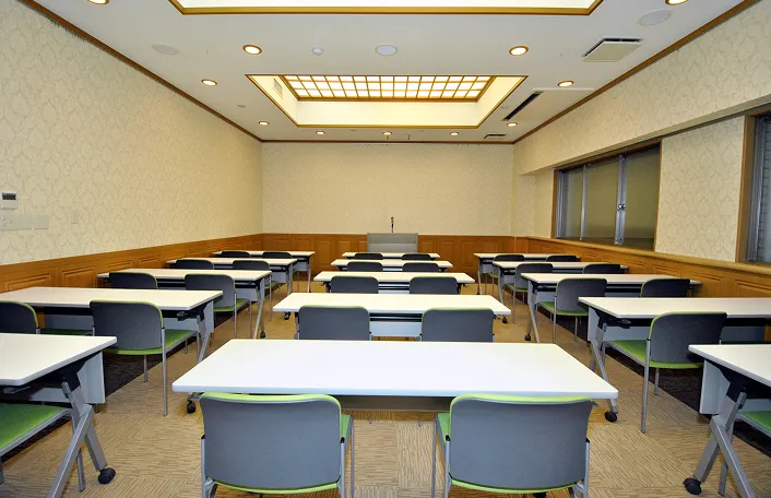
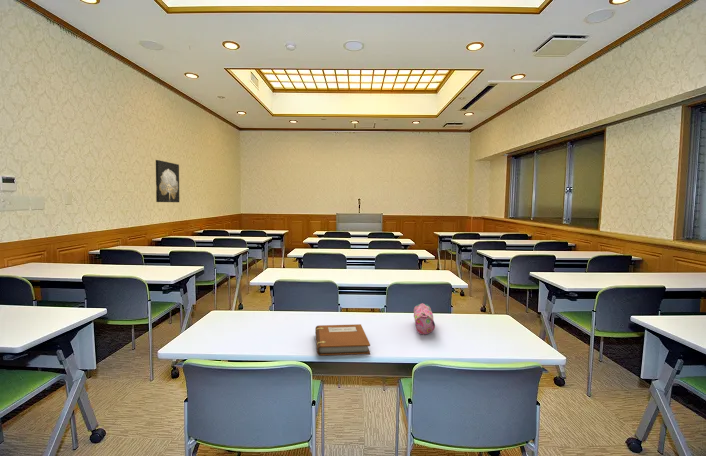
+ wall art (168, 182)
+ pencil case (423, 317)
+ notebook (340, 338)
